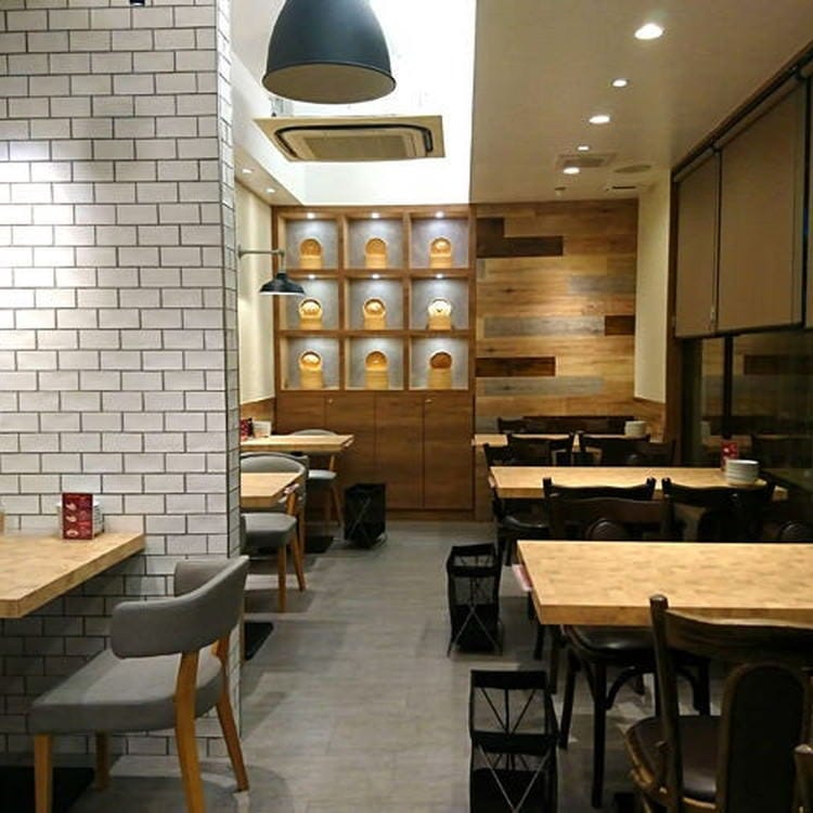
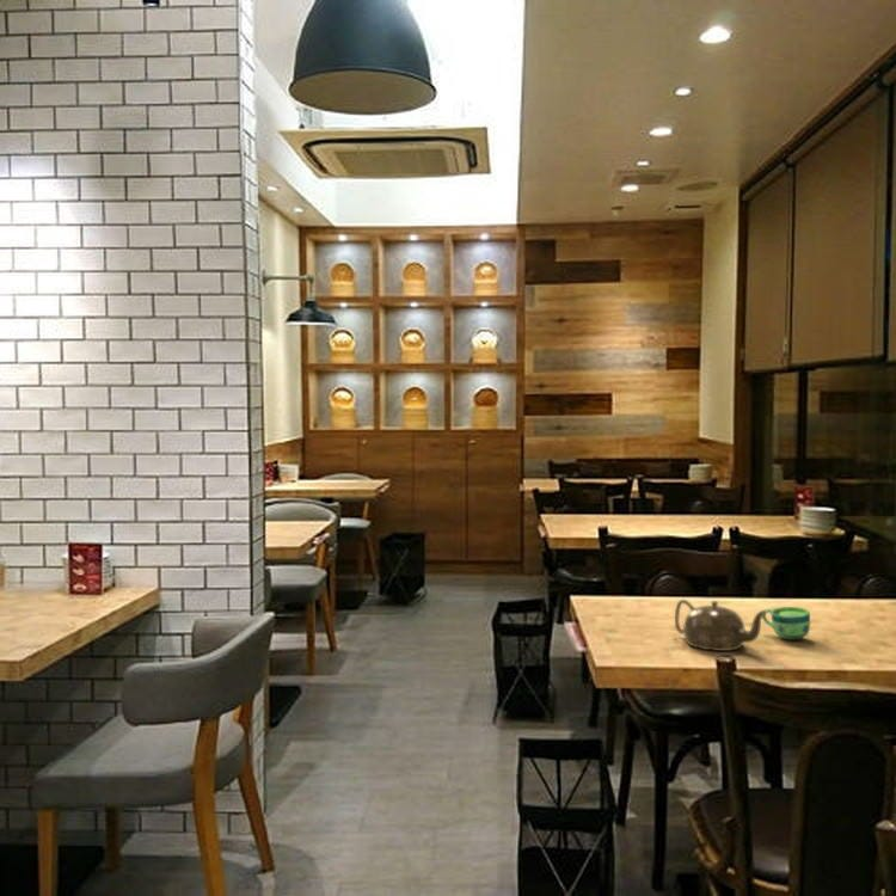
+ cup (784, 622)
+ teapot (718, 622)
